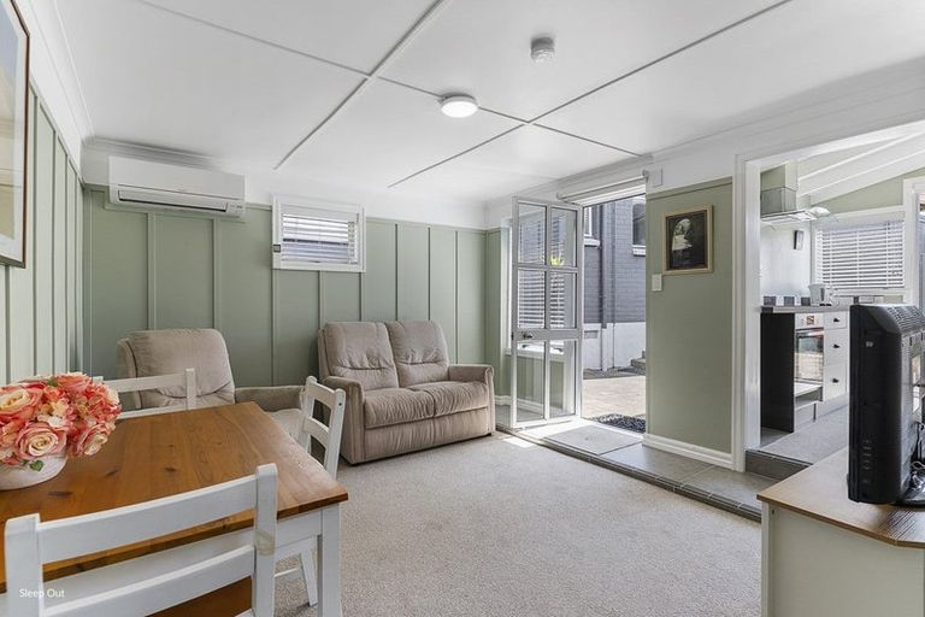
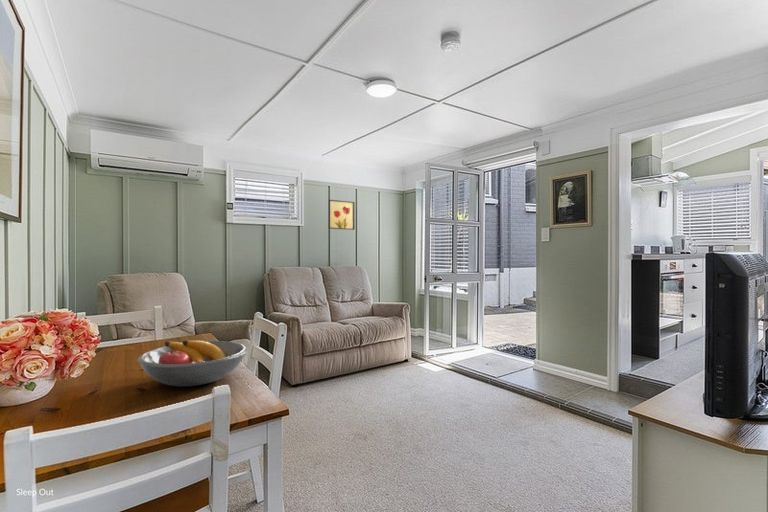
+ fruit bowl (195, 361)
+ wall art (341, 215)
